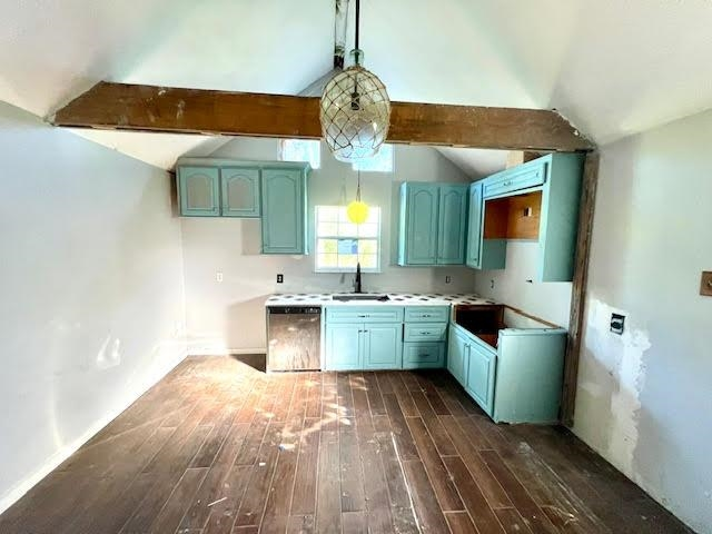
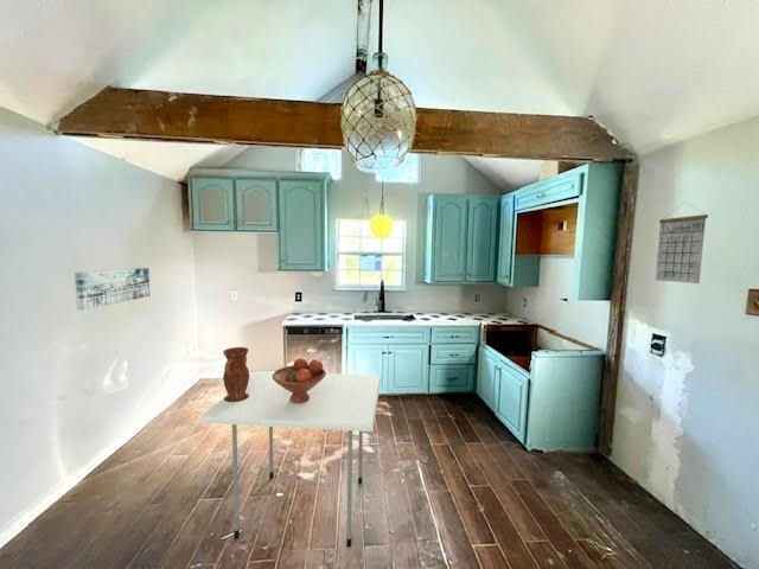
+ fruit bowl (299, 381)
+ calendar (680, 242)
+ wall art (117, 286)
+ dining table (304, 427)
+ pitcher (236, 373)
